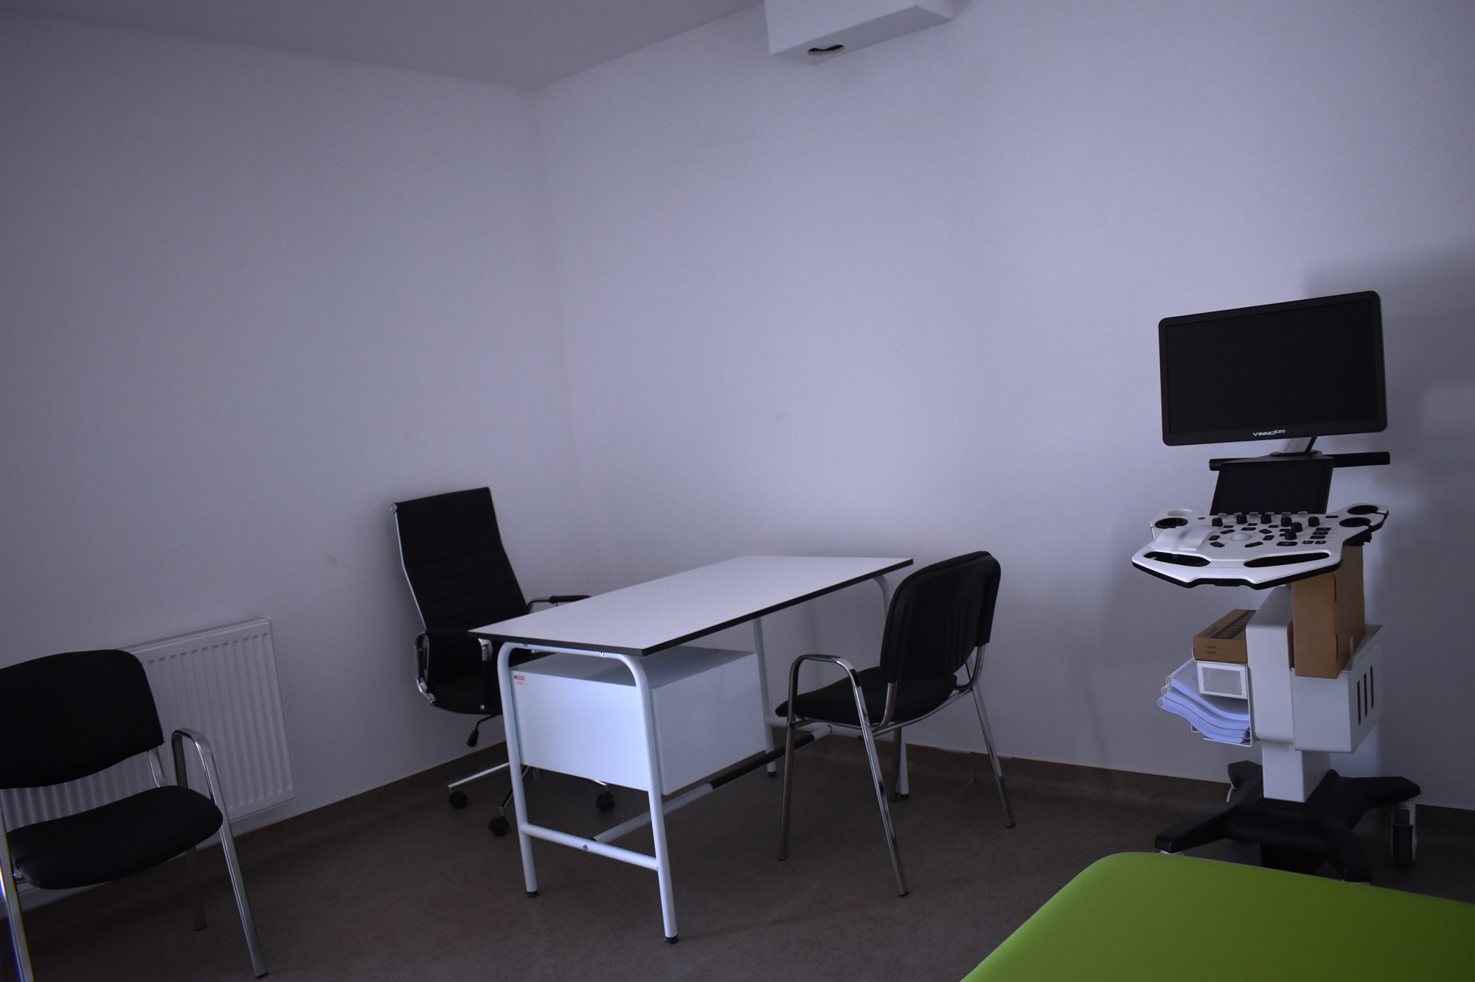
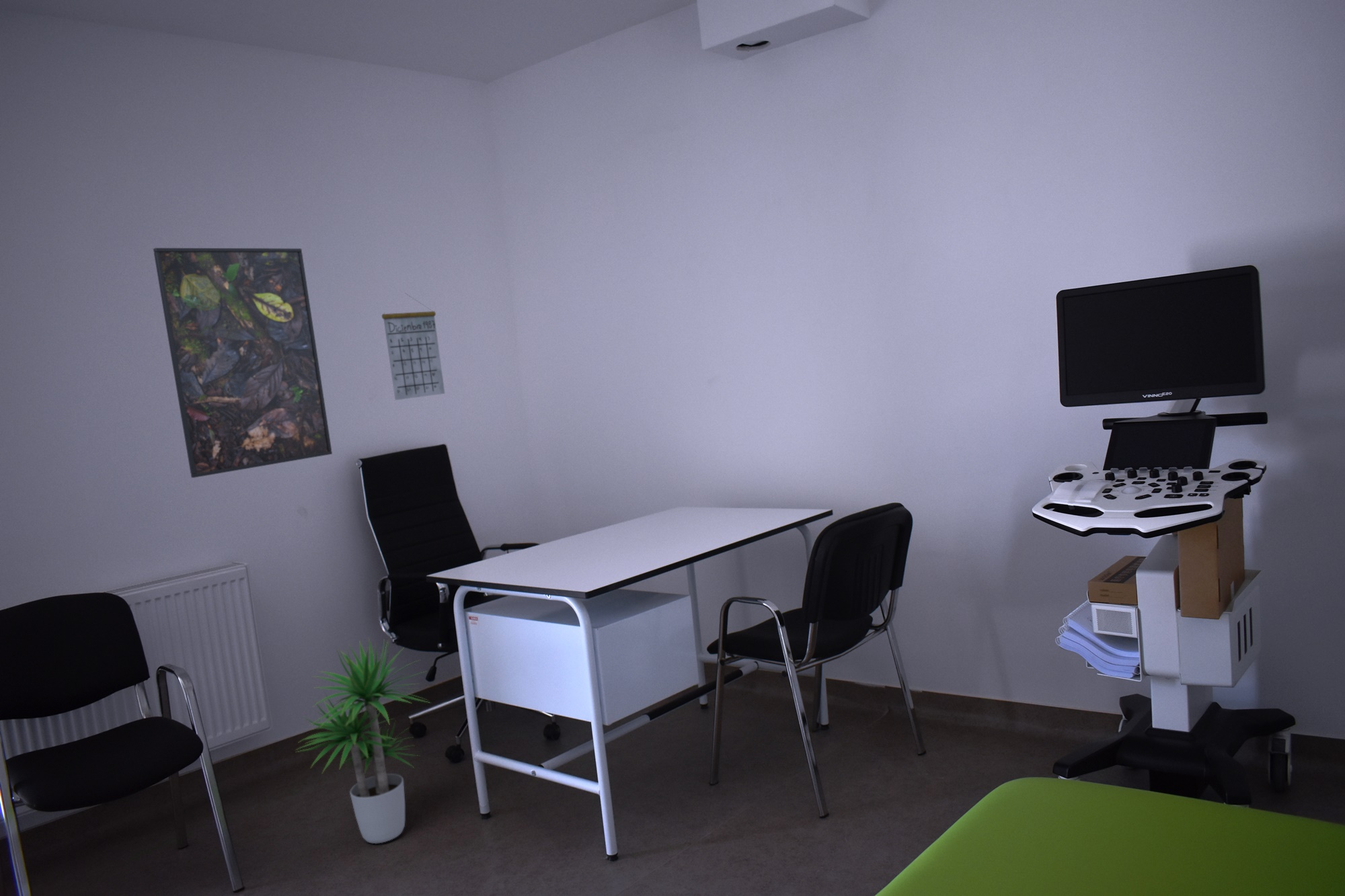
+ potted plant (367, 741)
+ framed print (248, 358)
+ calendar (413, 345)
